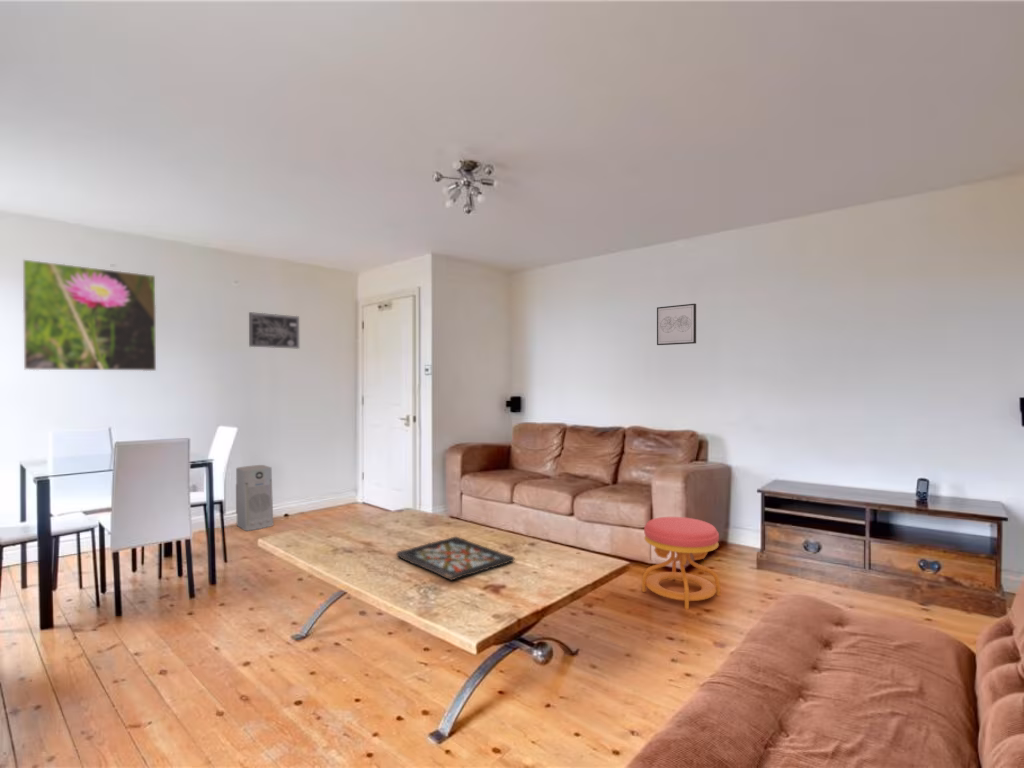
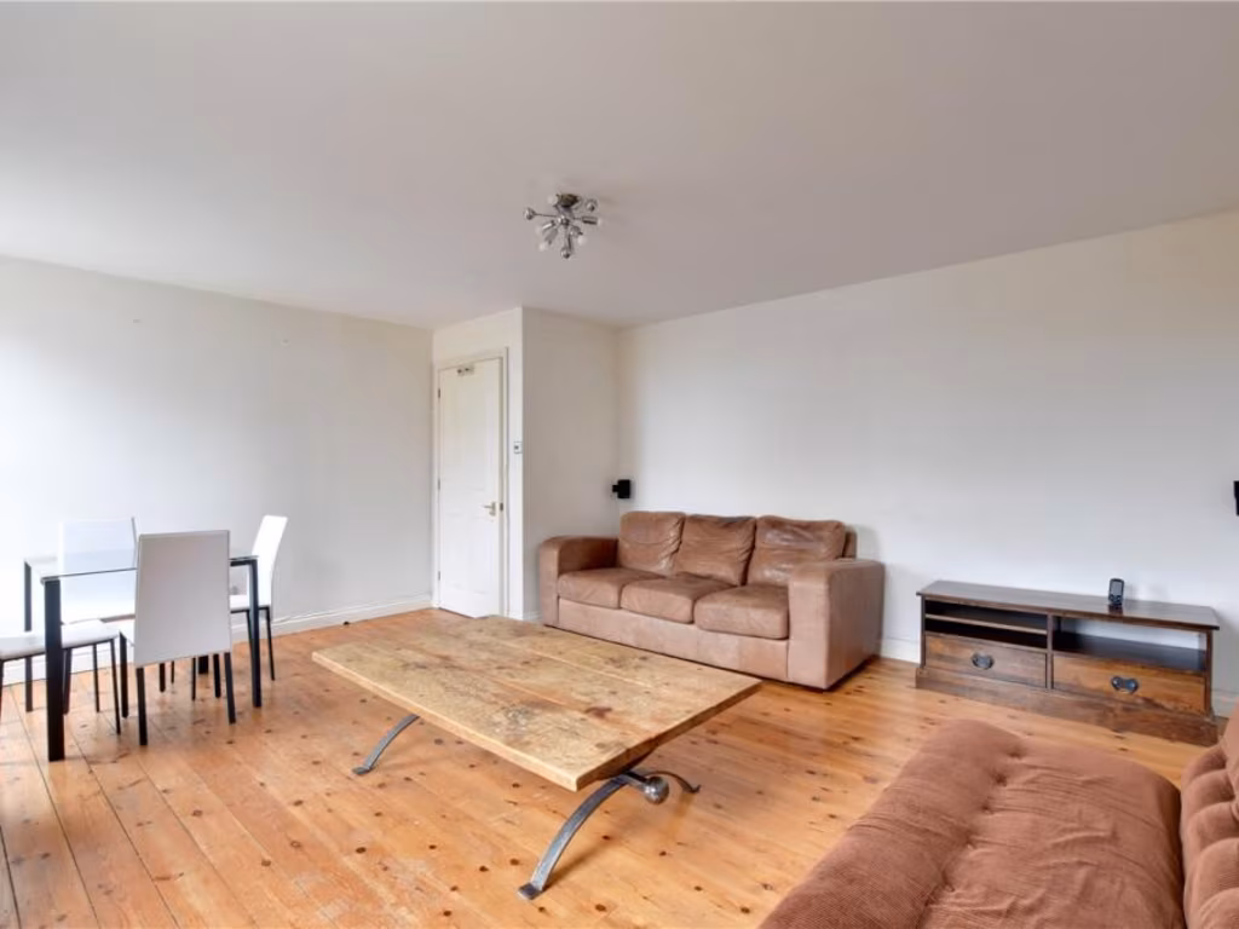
- wall art (676, 325)
- air purifier (254, 496)
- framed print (94, 319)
- stool (680, 557)
- wall art (274, 331)
- decorative tray (454, 556)
